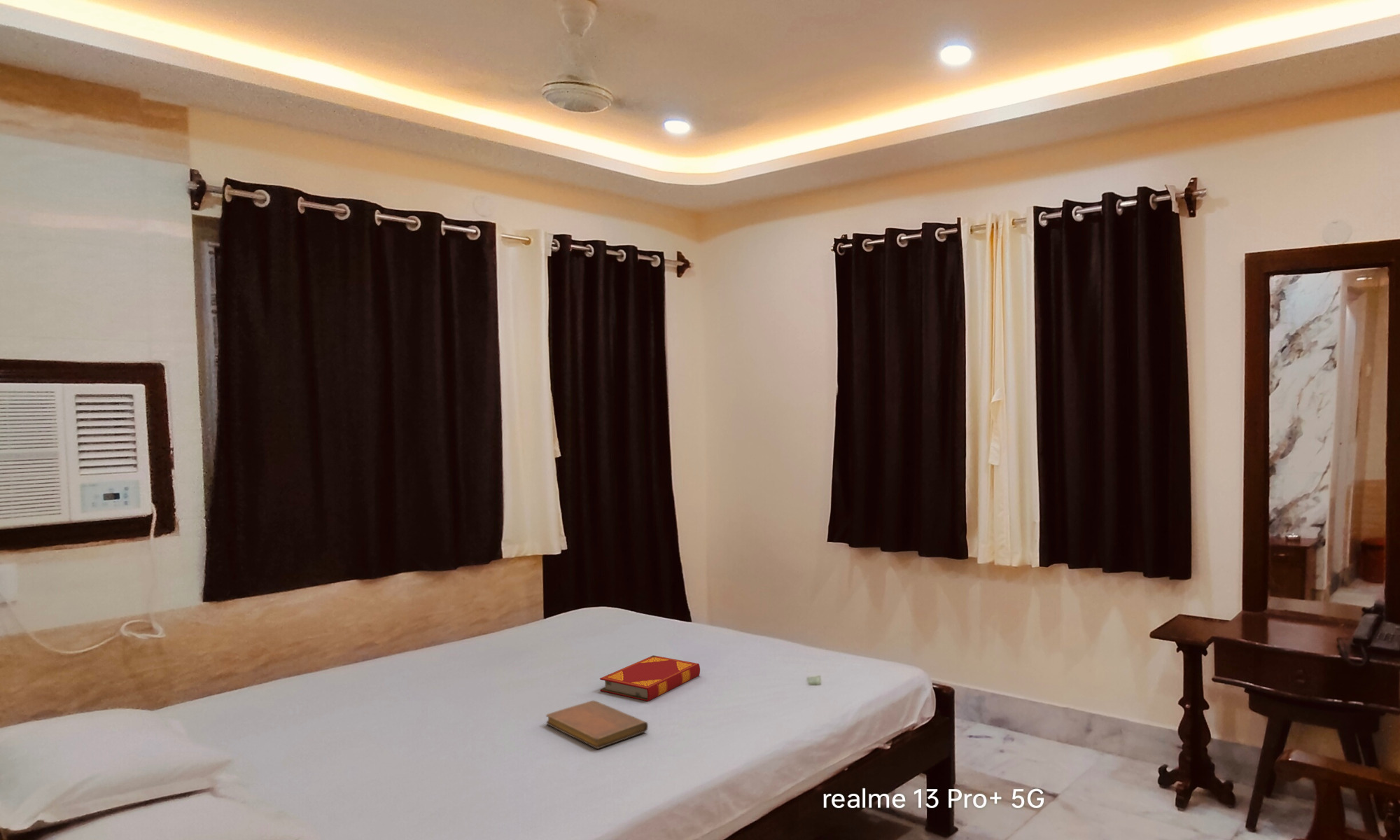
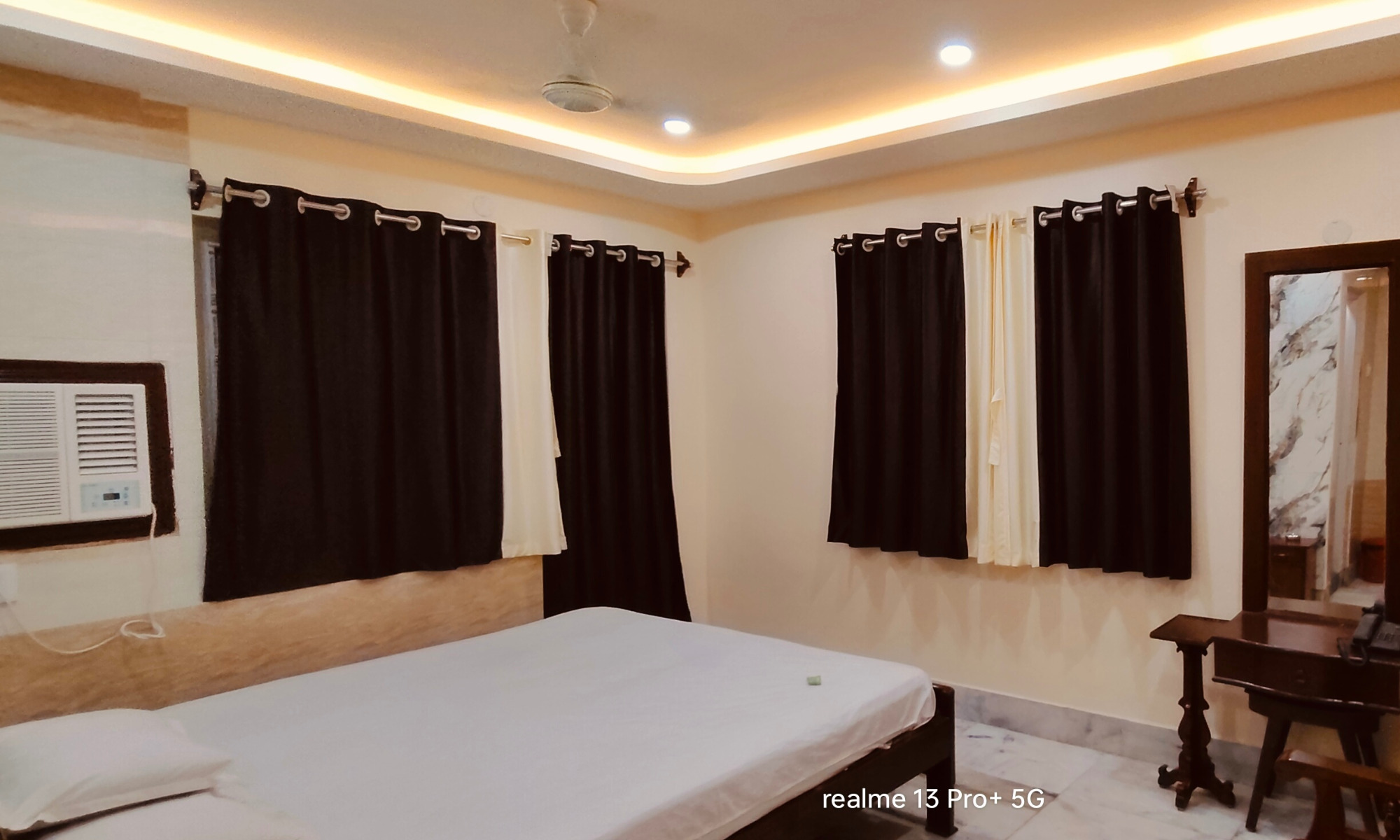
- notebook (596, 722)
- hardback book (651, 677)
